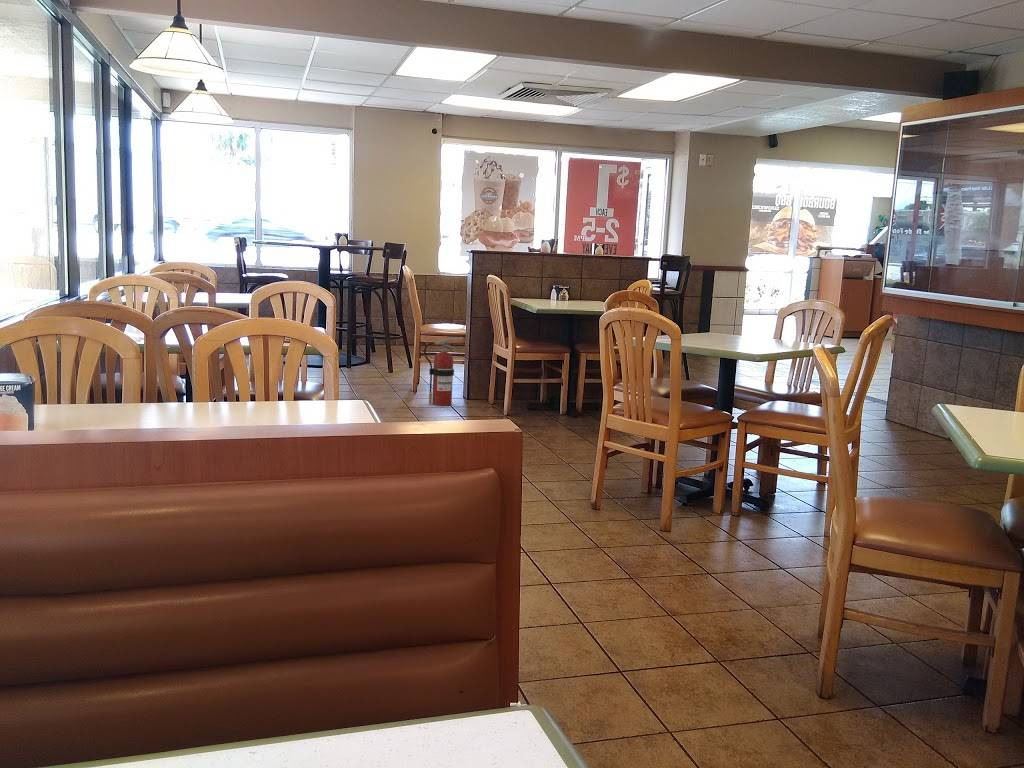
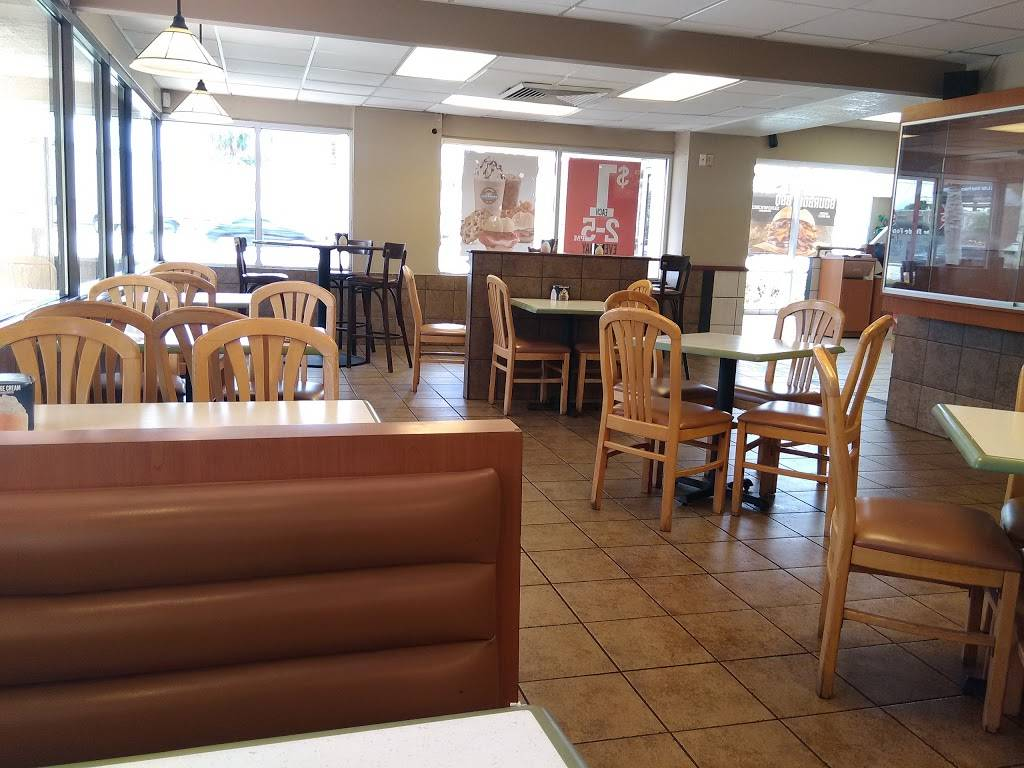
- fire extinguisher (442, 370)
